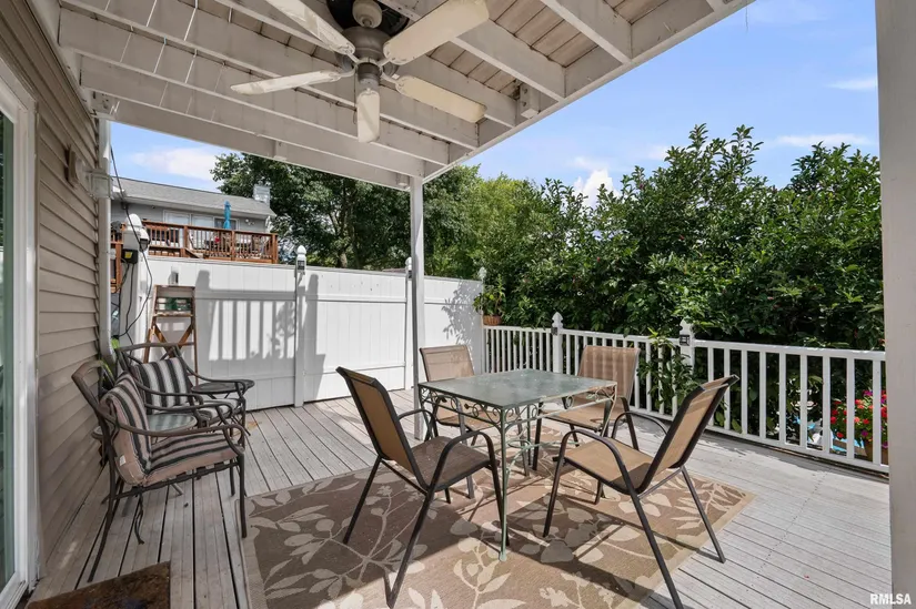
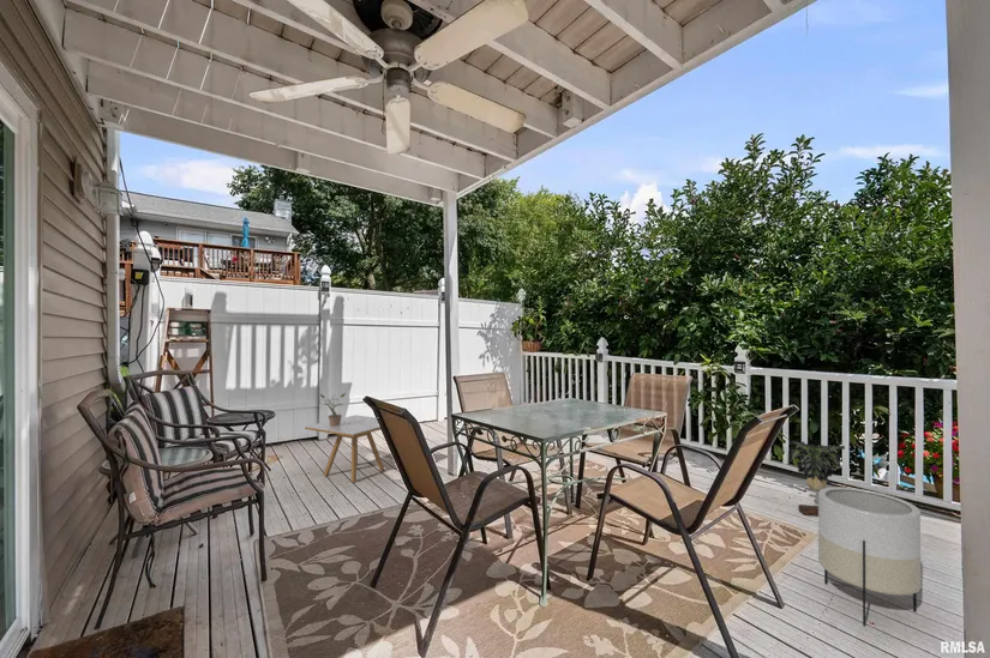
+ planter (865, 553)
+ potted plant (331, 405)
+ decorative plant (815, 477)
+ side table (354, 447)
